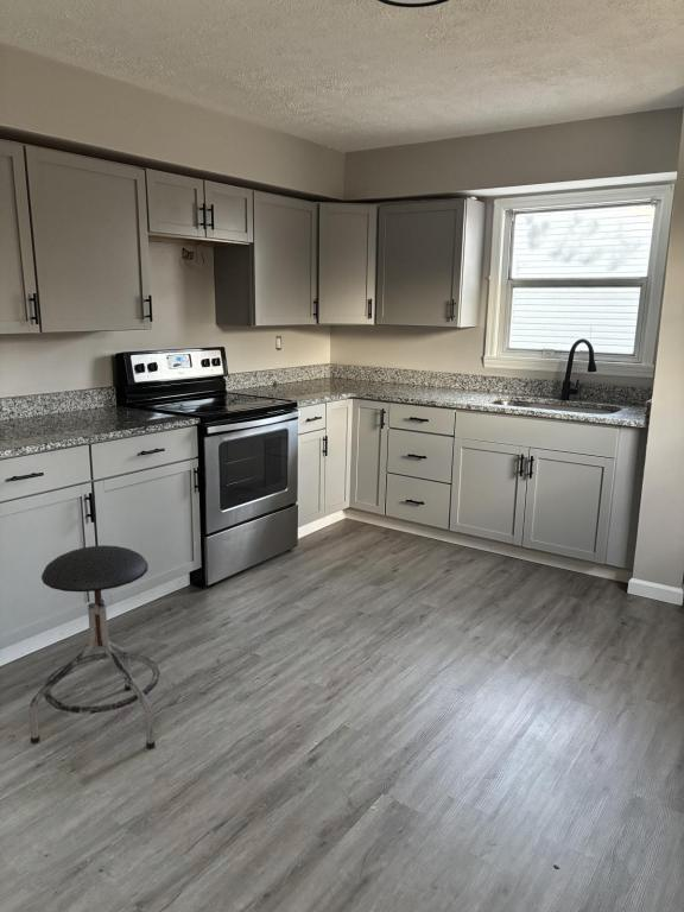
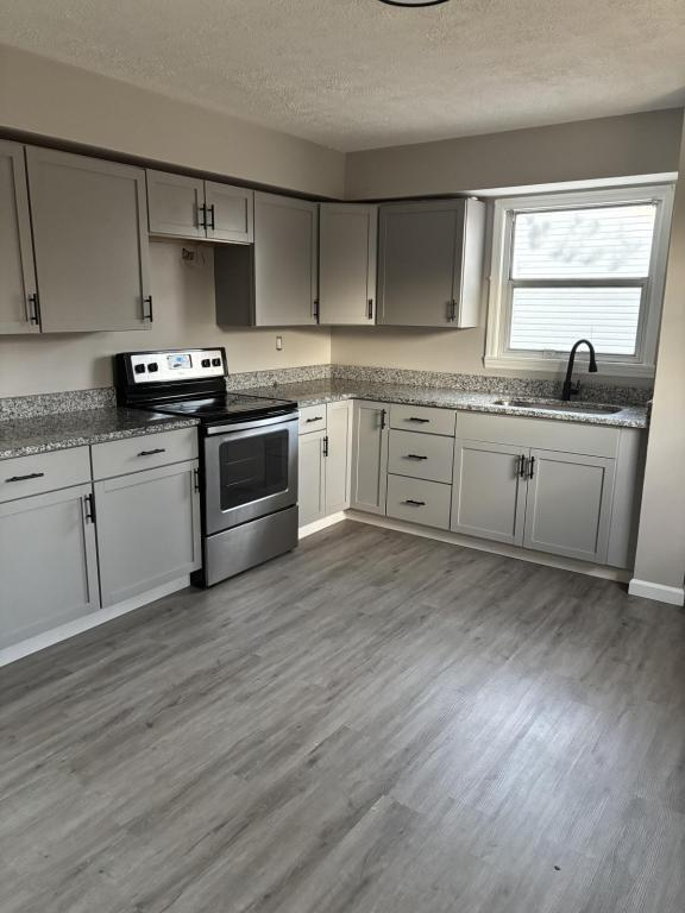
- stool (106, 641)
